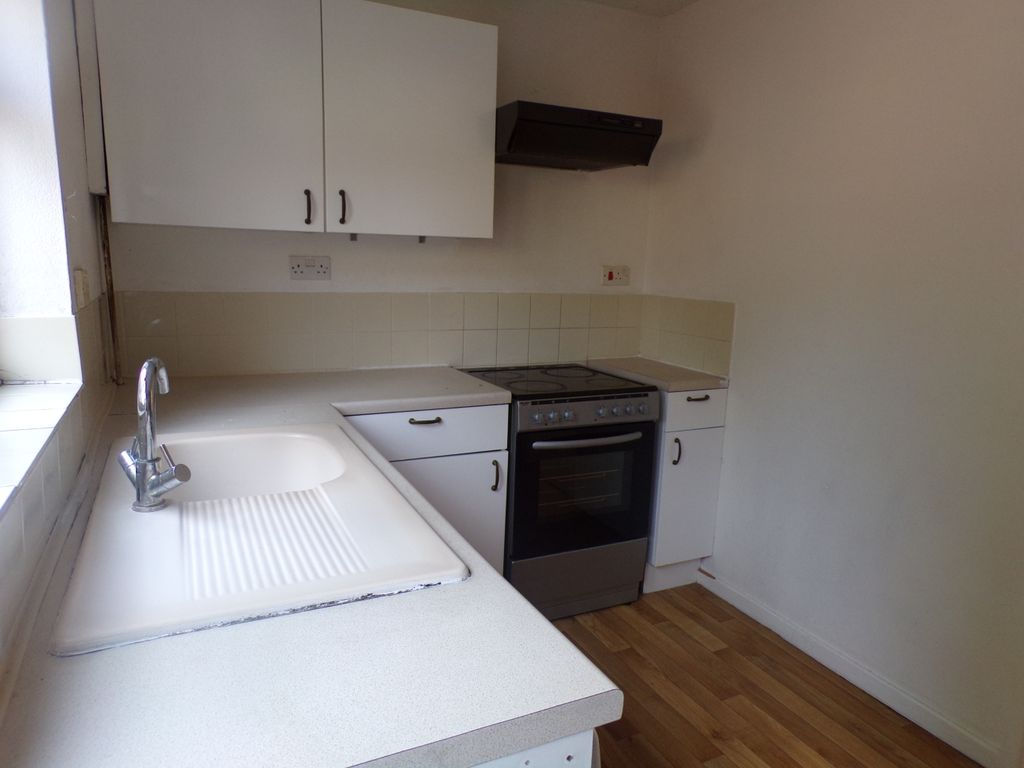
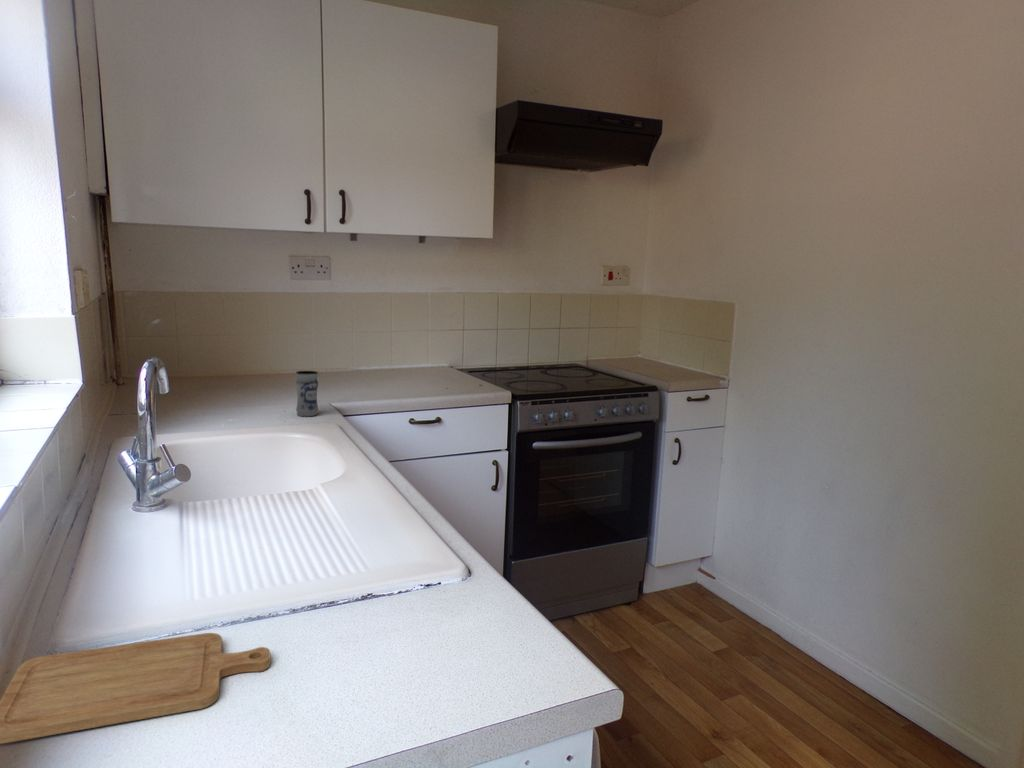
+ chopping board (145, 677)
+ jar (307, 393)
